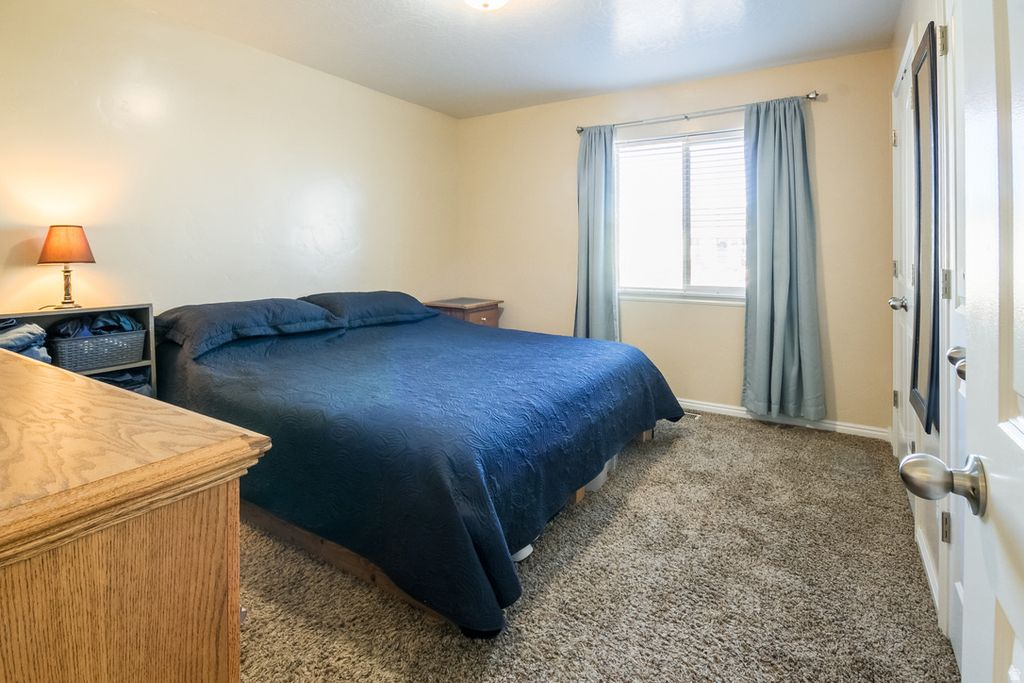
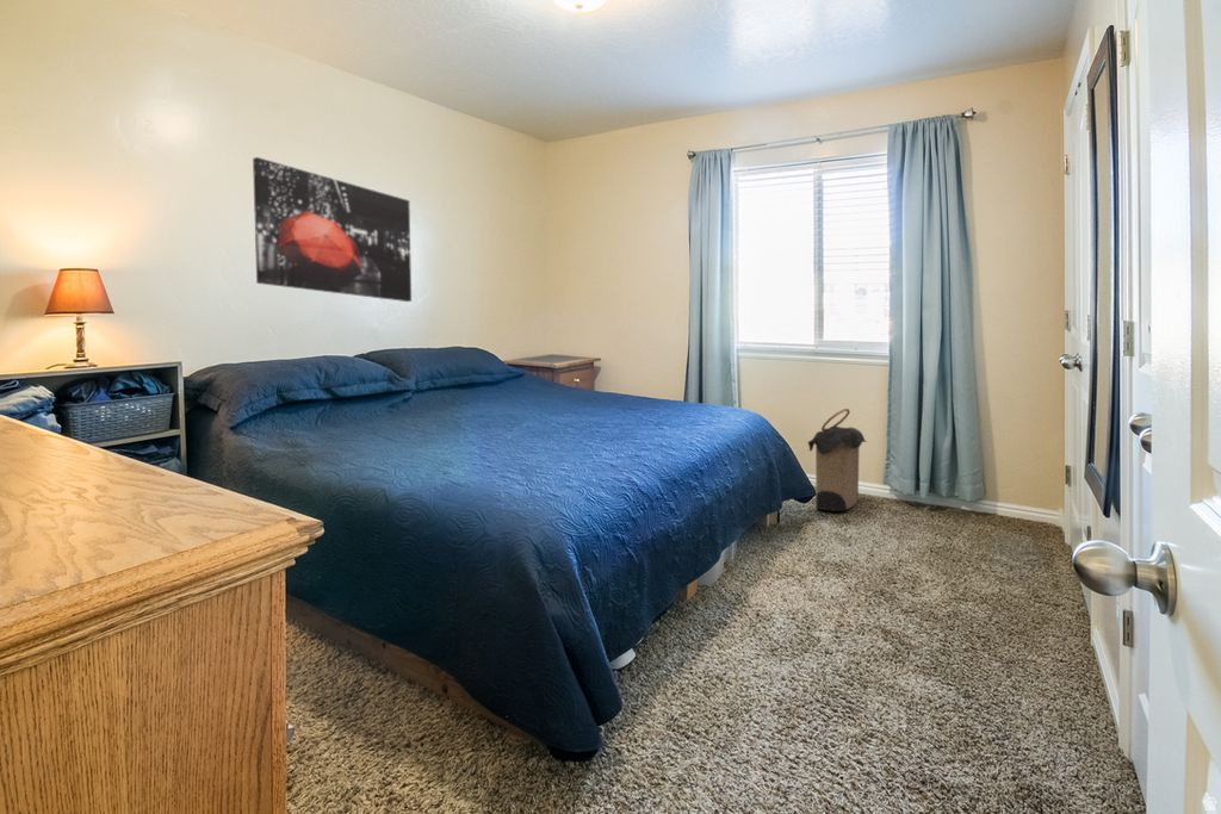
+ wall art (340, 237)
+ laundry hamper (836, 455)
